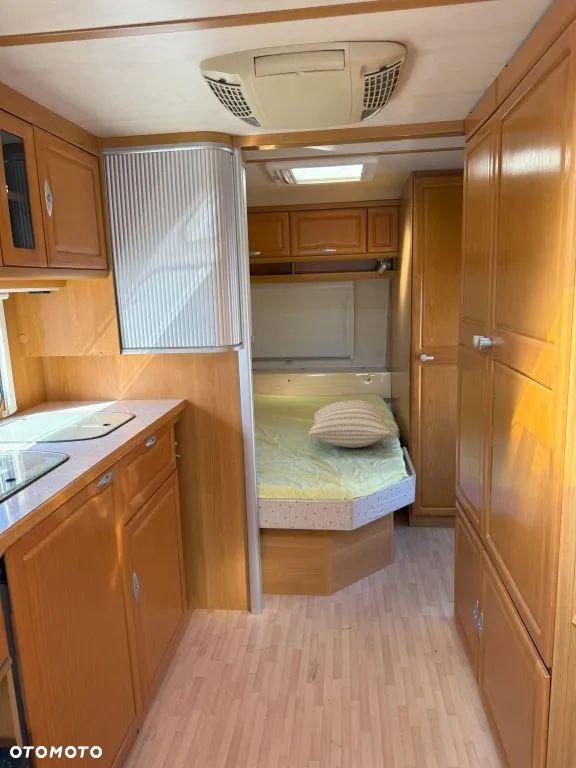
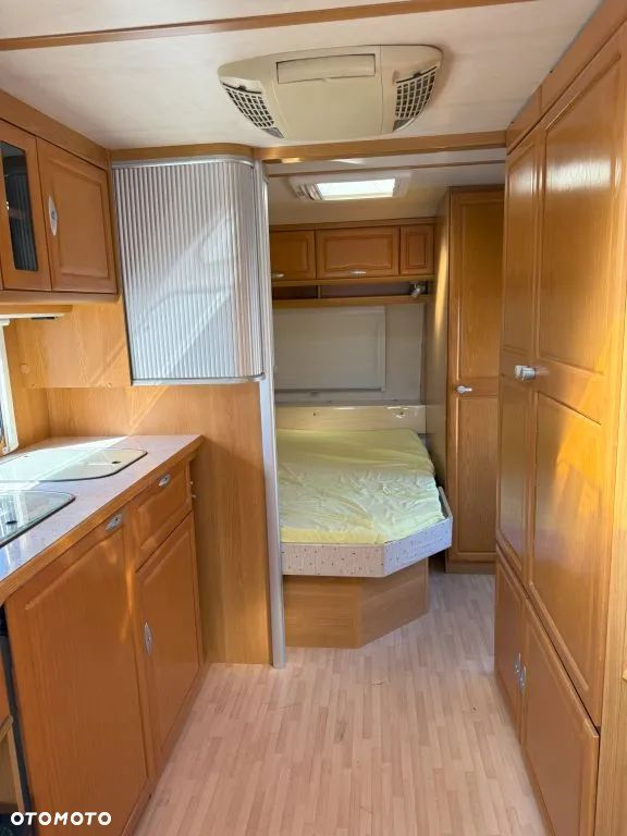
- pillow (349, 423)
